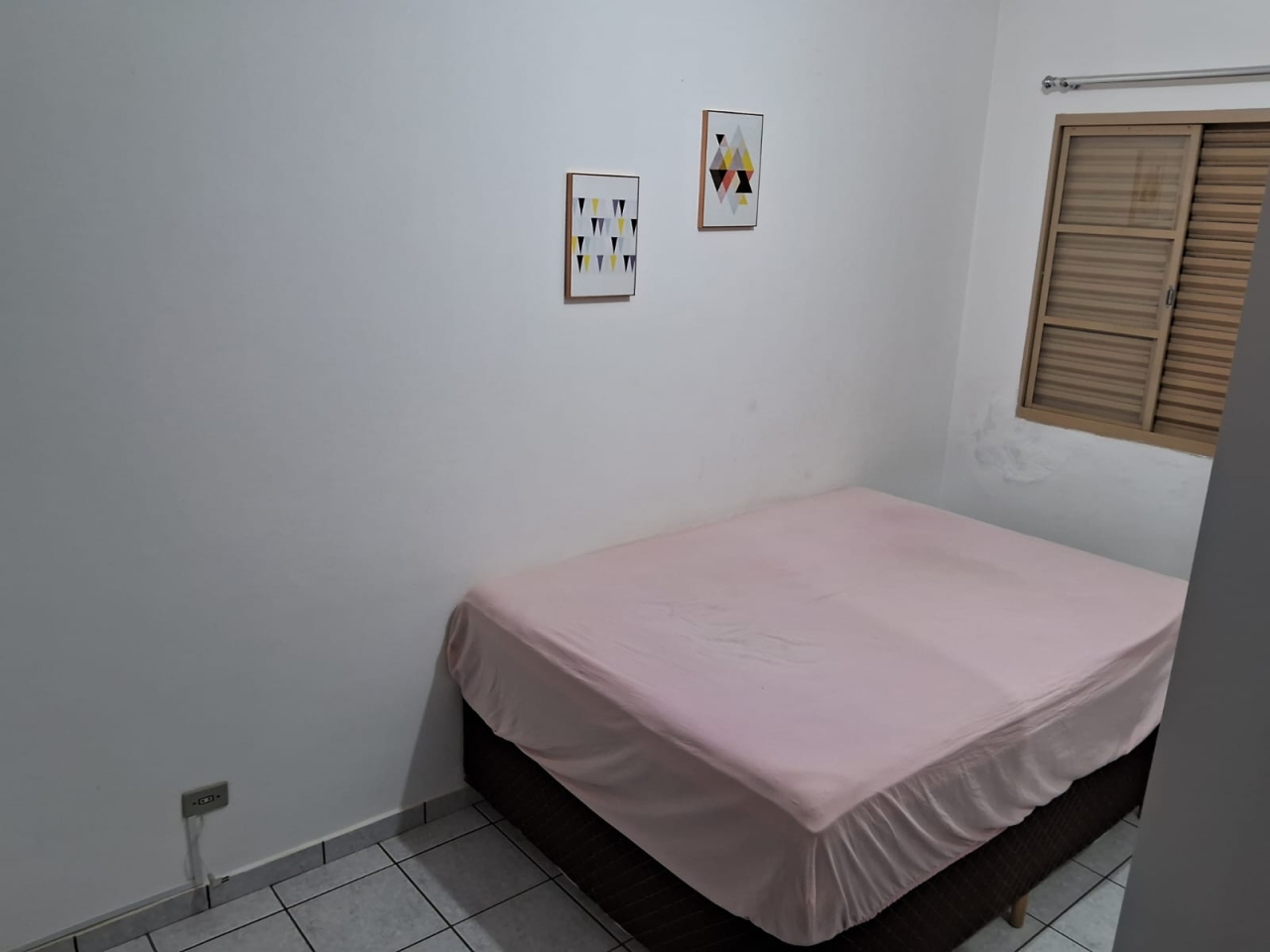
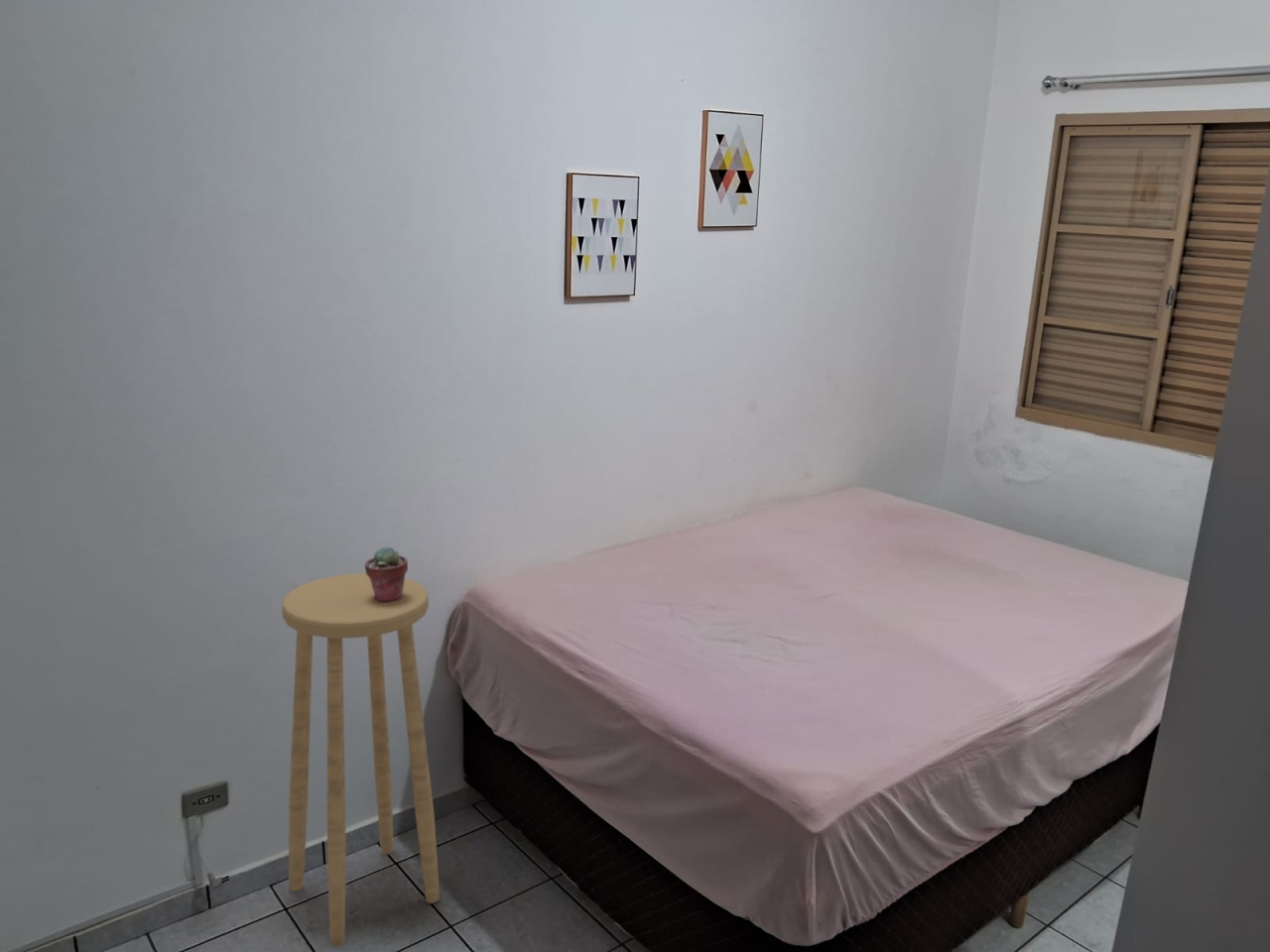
+ stool (373, 750)
+ potted succulent (387, 571)
